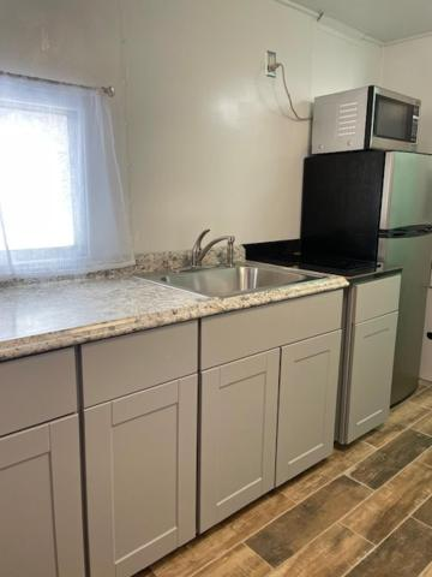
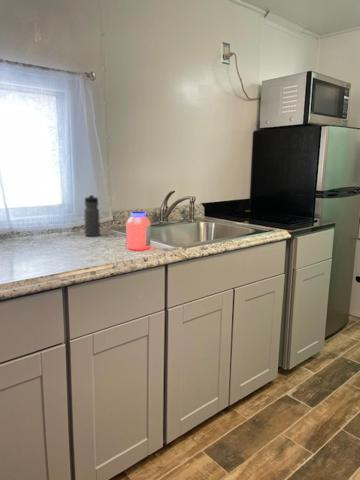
+ jar (138, 230)
+ water bottle (91, 215)
